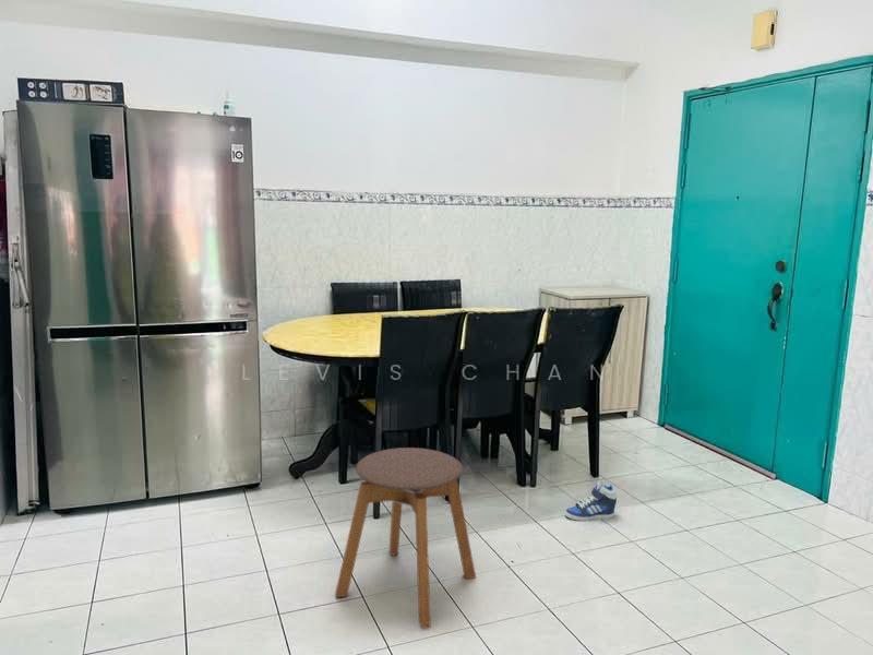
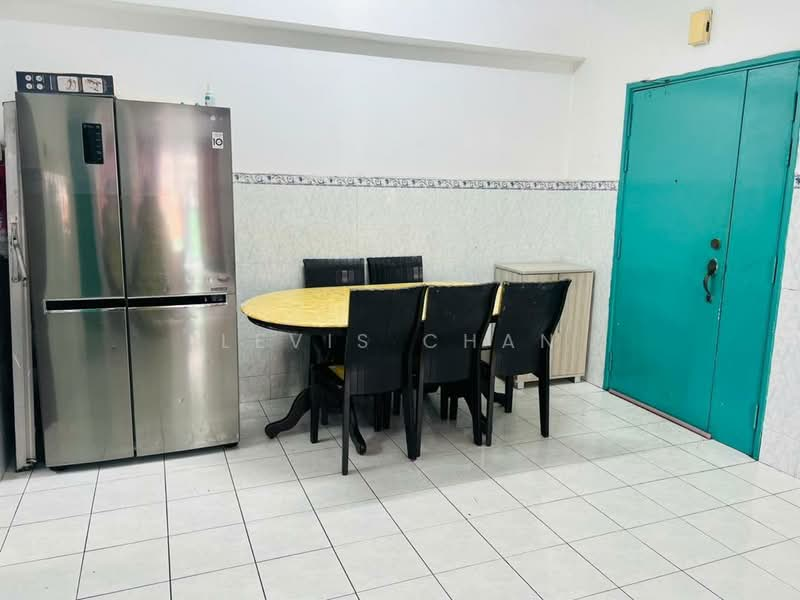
- sneaker (590, 498)
- stool (416, 523)
